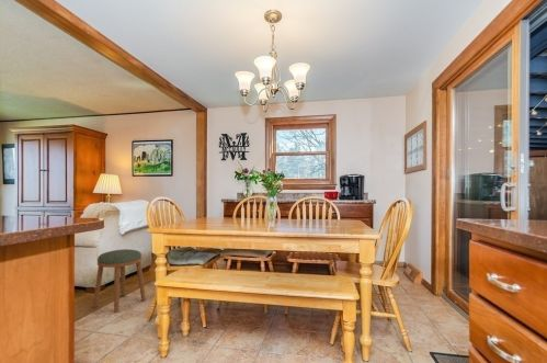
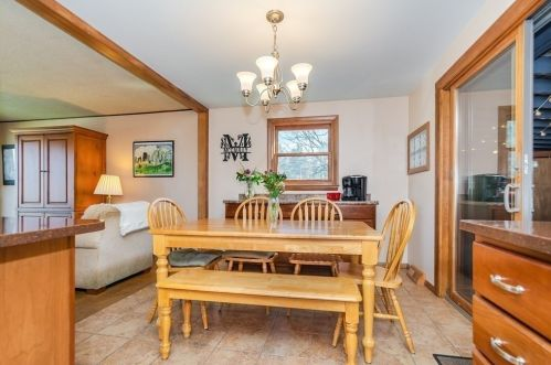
- stool (121, 277)
